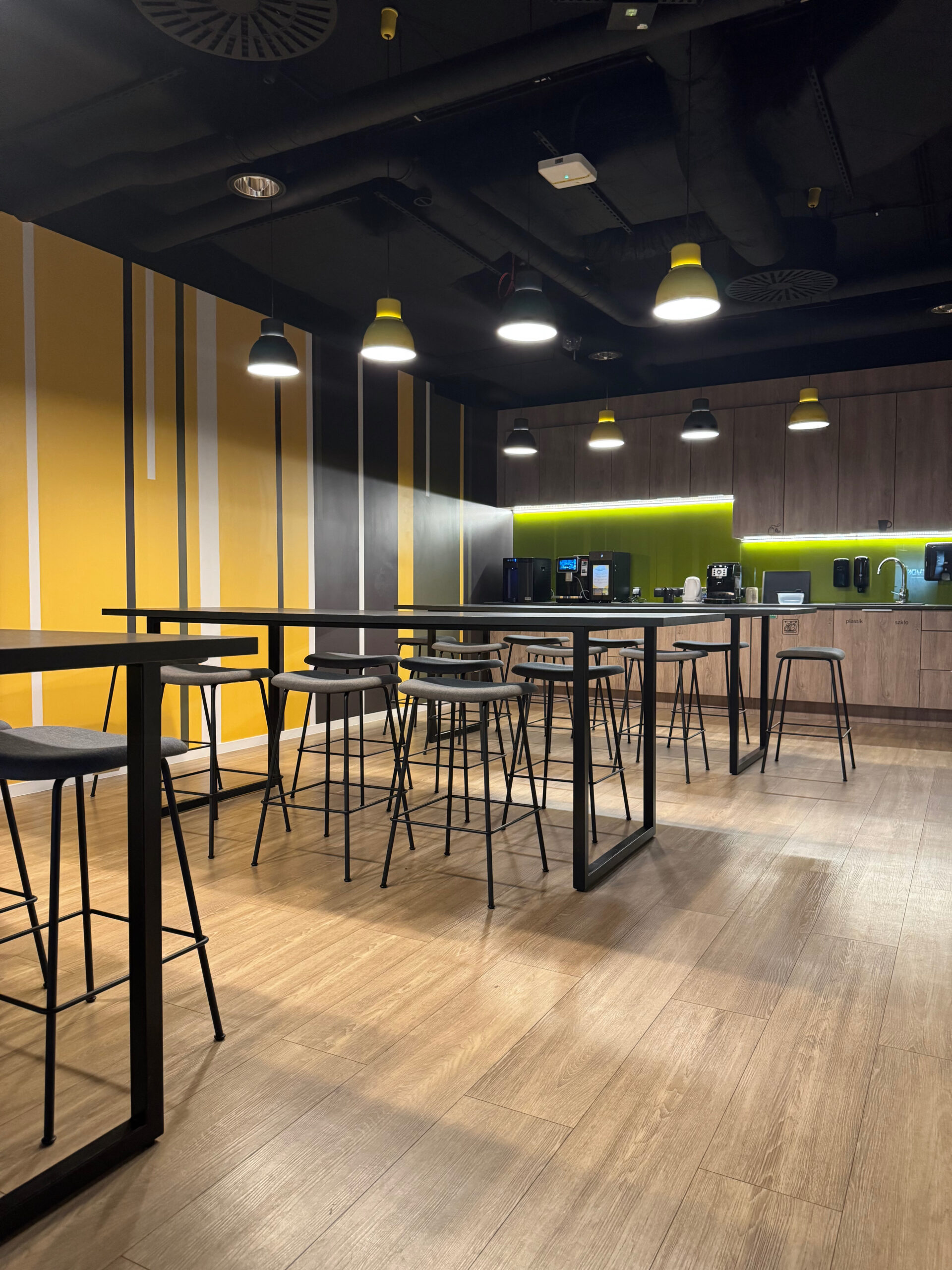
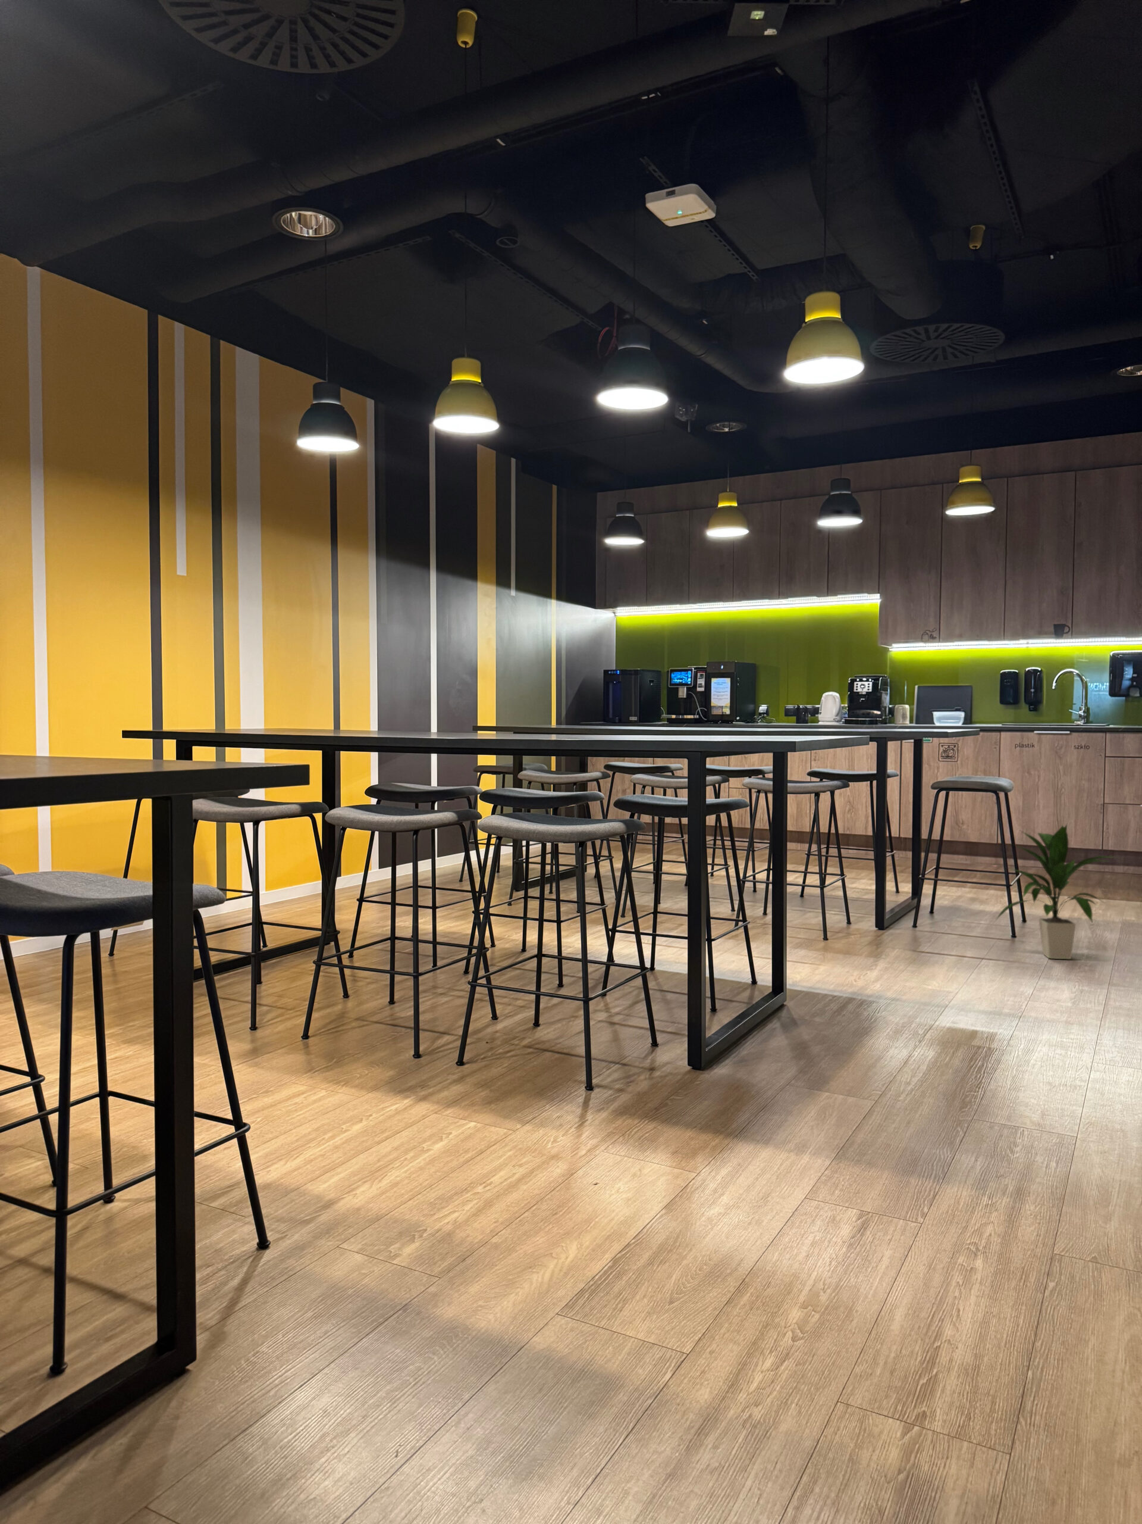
+ indoor plant (1051, 889)
